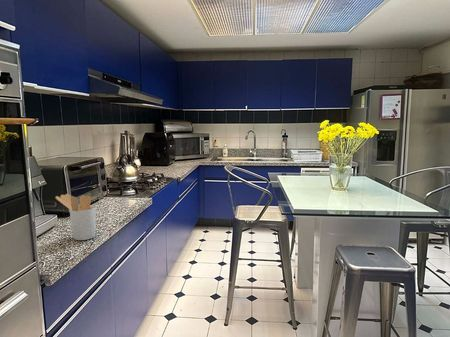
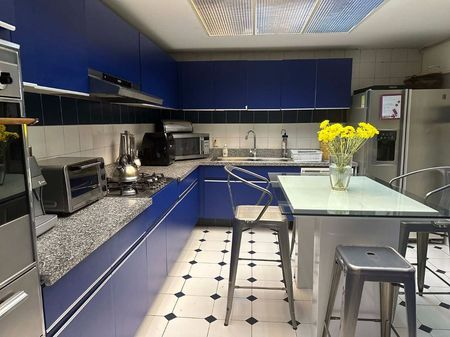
- utensil holder (77, 215)
